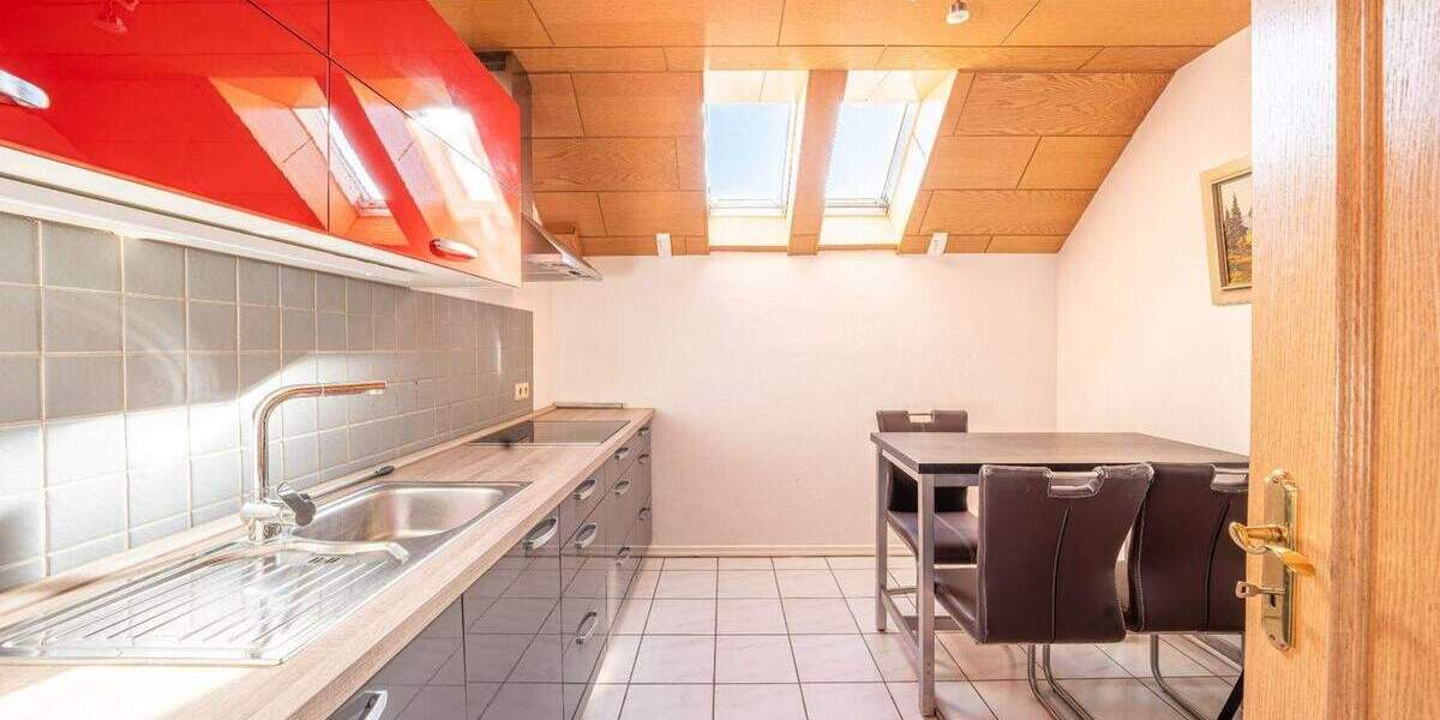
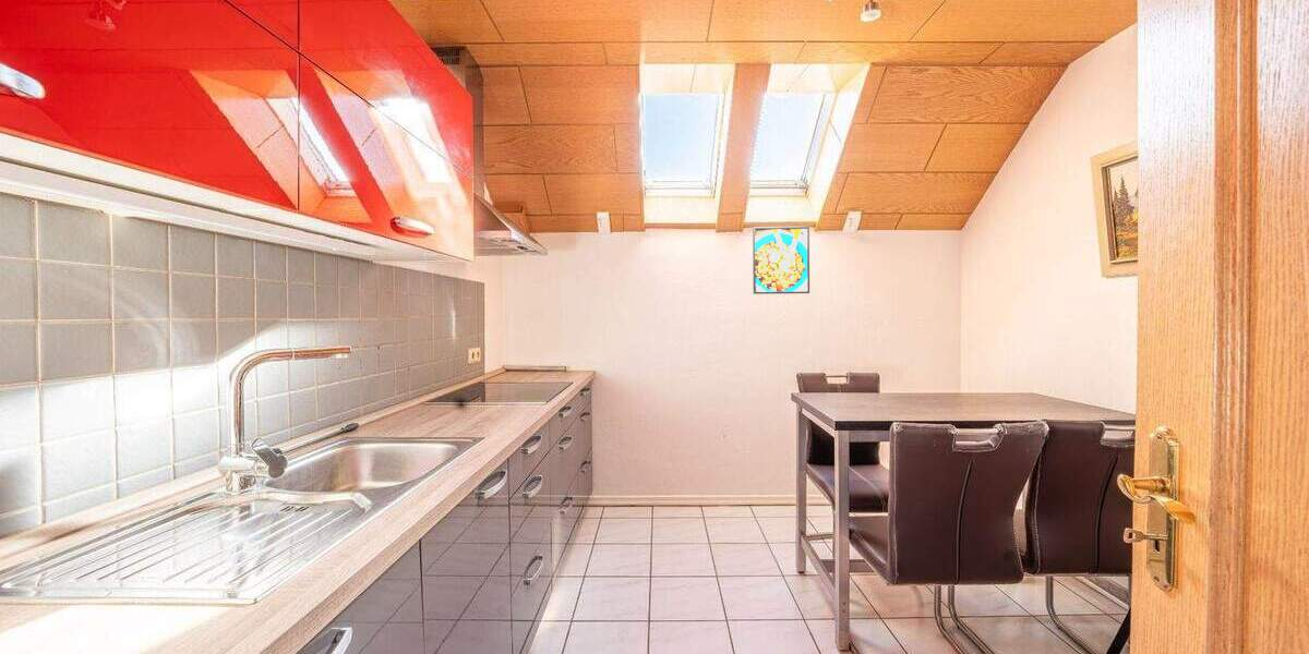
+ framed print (781, 259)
